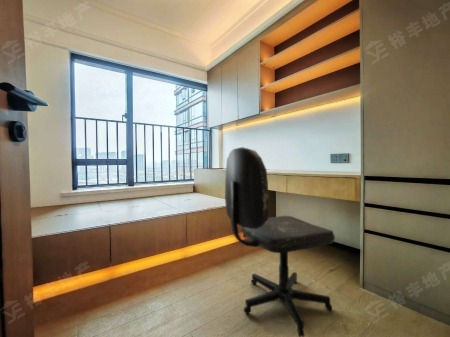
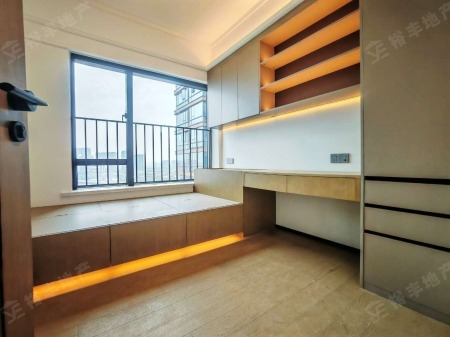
- office chair (276, 226)
